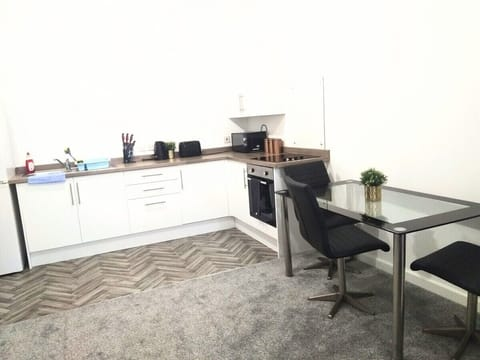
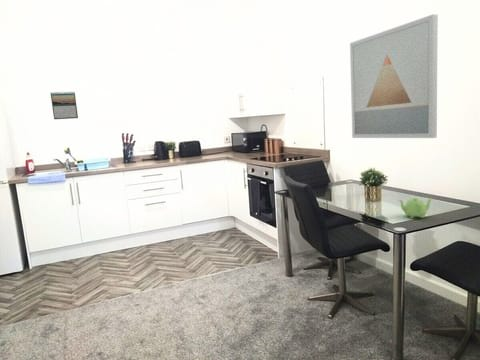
+ teapot (415, 207)
+ calendar (64, 105)
+ wall art (388, 85)
